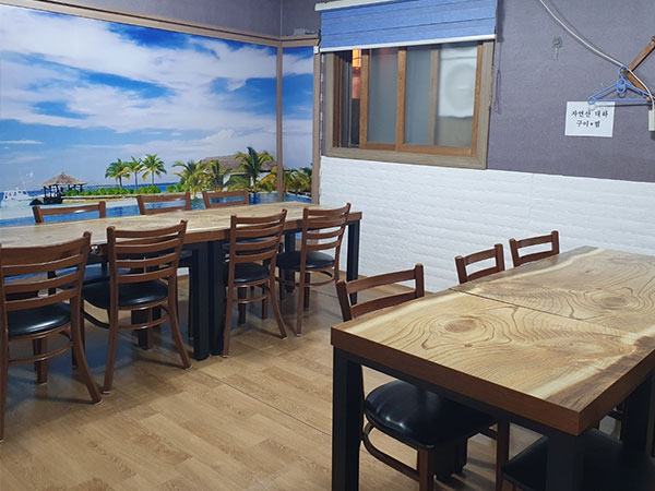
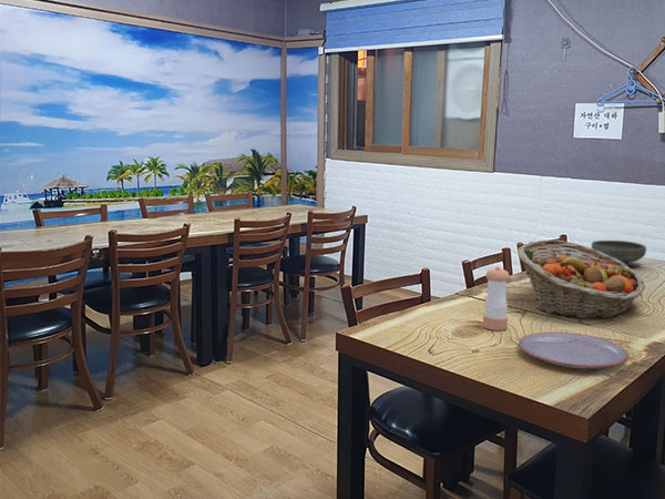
+ plate (571, 352)
+ fruit basket (579, 277)
+ pepper shaker (495, 296)
+ bowl (617, 253)
